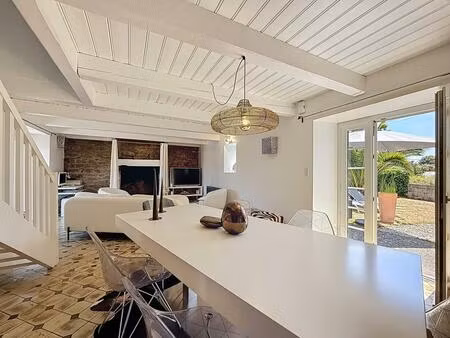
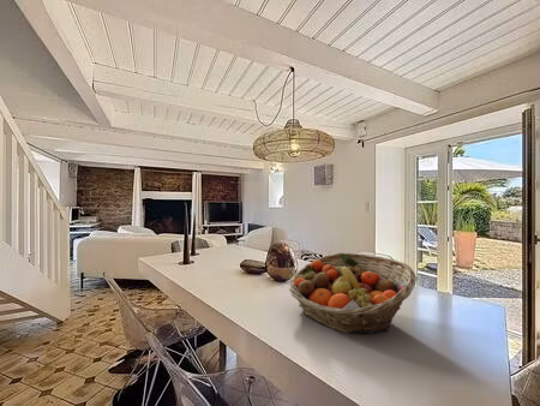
+ fruit basket (347, 287)
